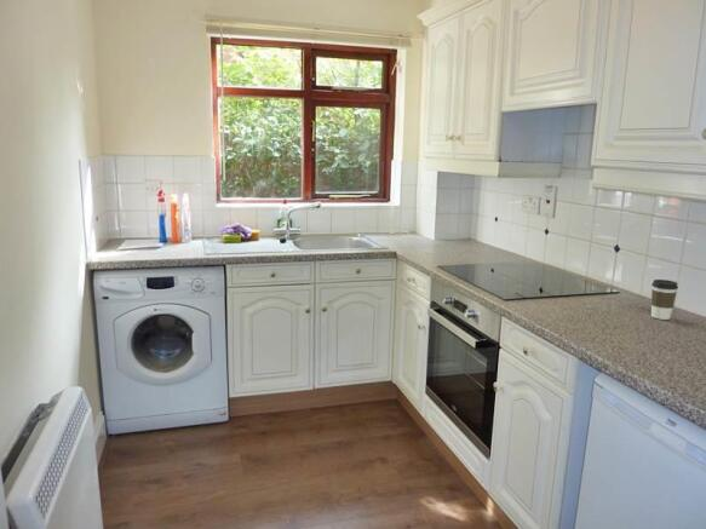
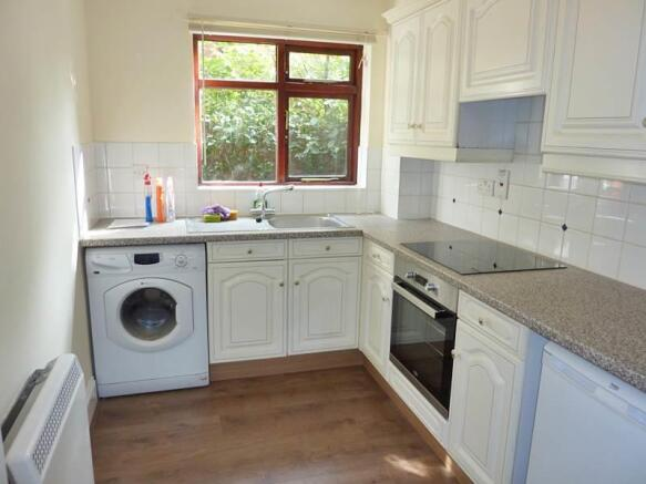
- coffee cup (662, 299)
